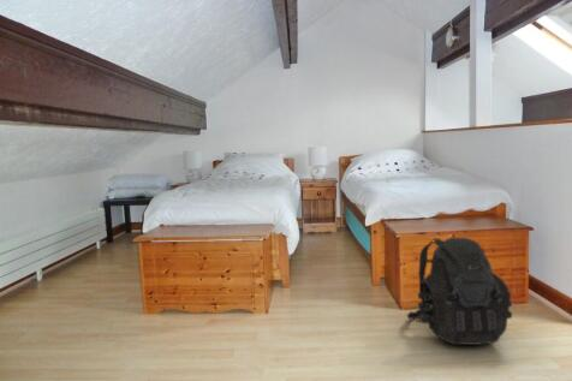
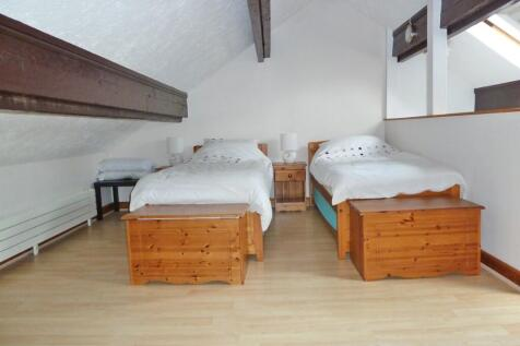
- backpack (457, 286)
